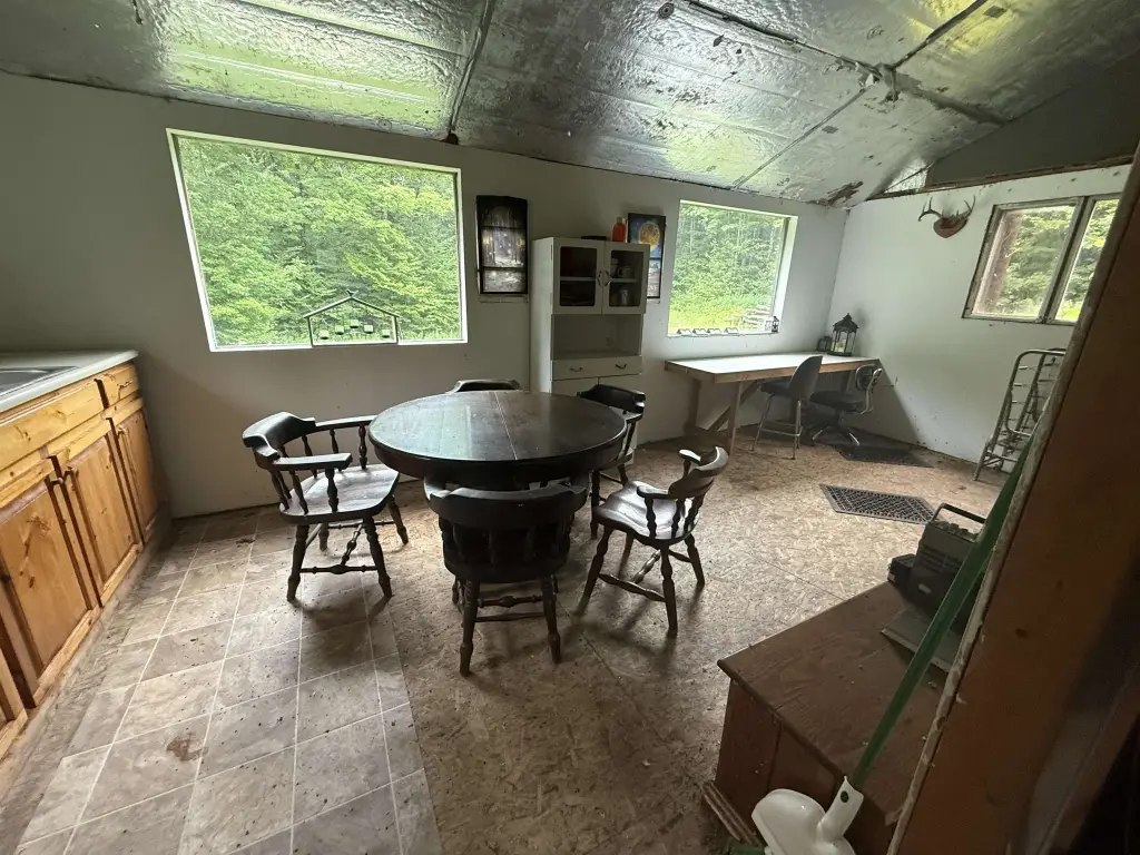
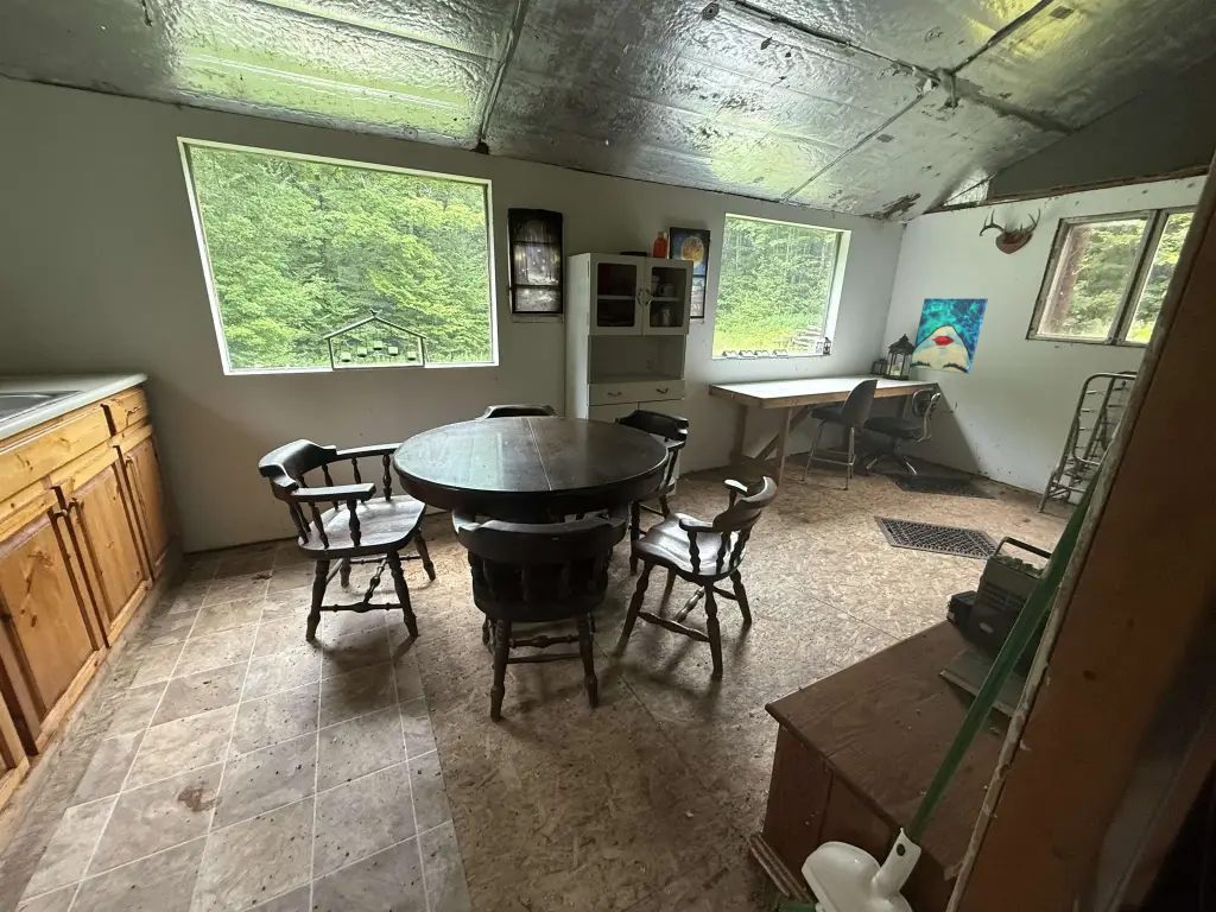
+ wall art (945, 335)
